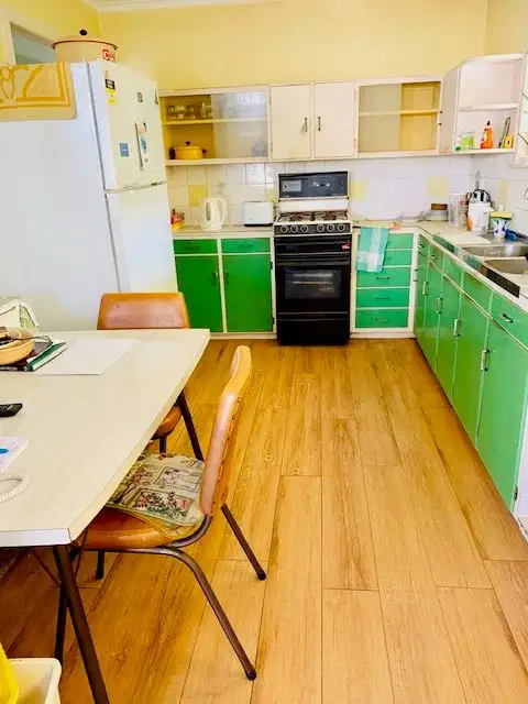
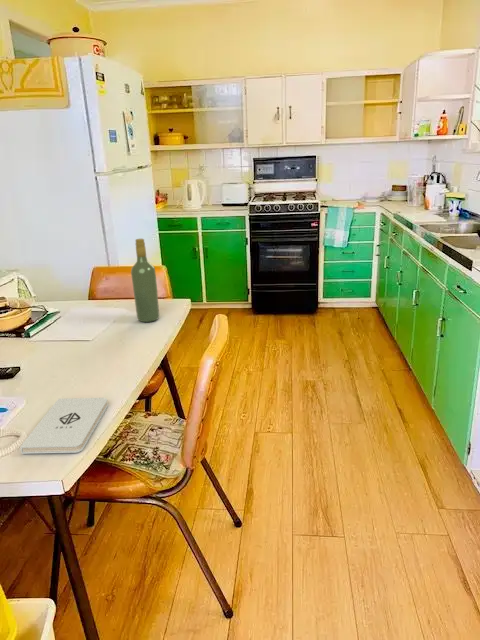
+ wine bottle (144, 280)
+ notepad (68, 423)
